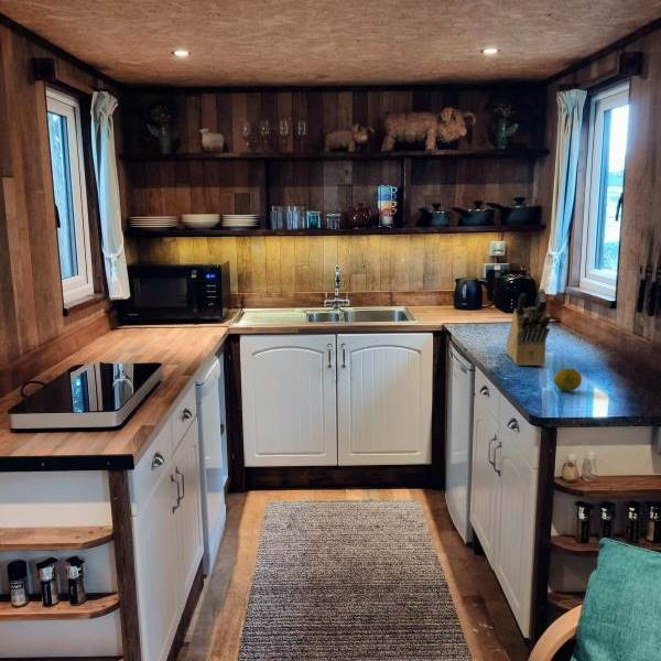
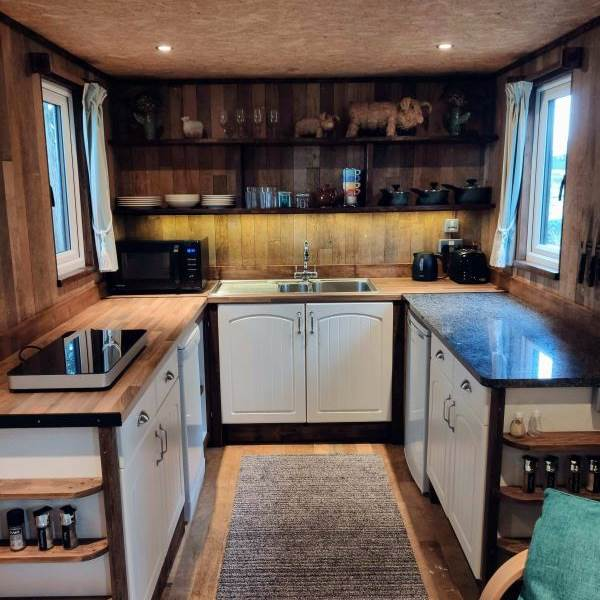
- knife block (528, 323)
- fruit (567, 379)
